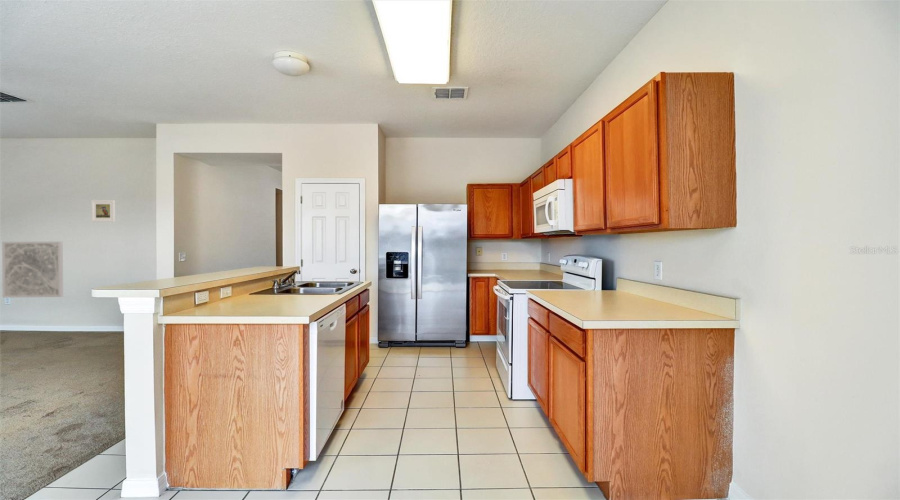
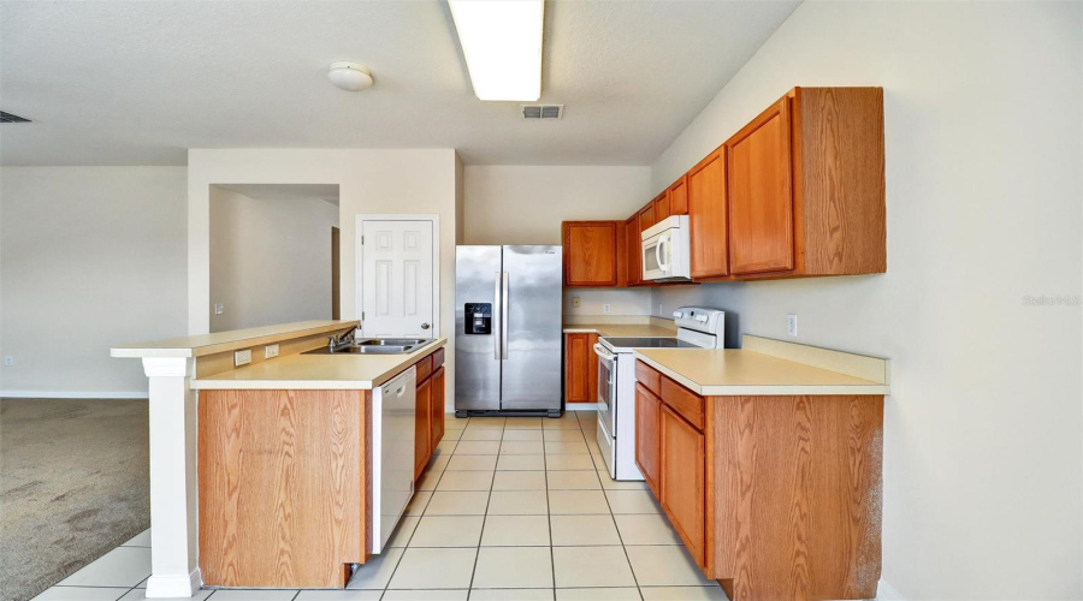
- wall art (32, 269)
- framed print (103, 211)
